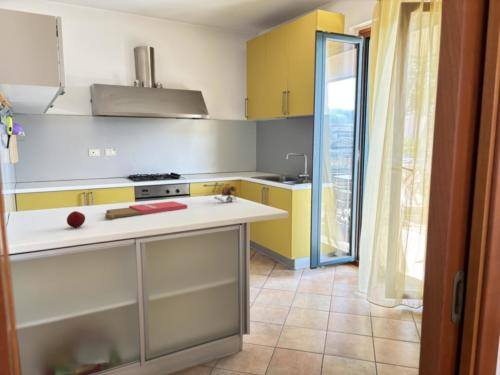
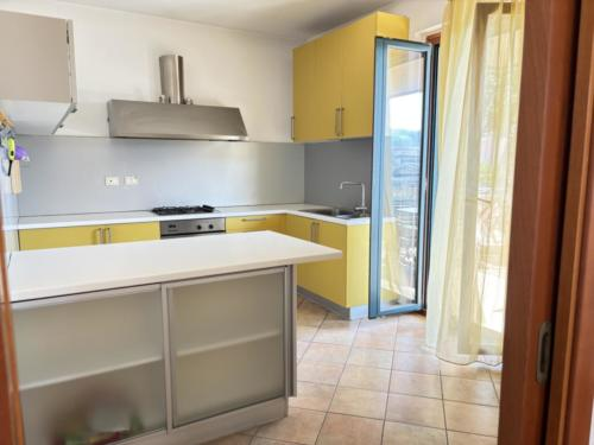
- cutting board (143, 208)
- teapot (225, 192)
- apple (76, 219)
